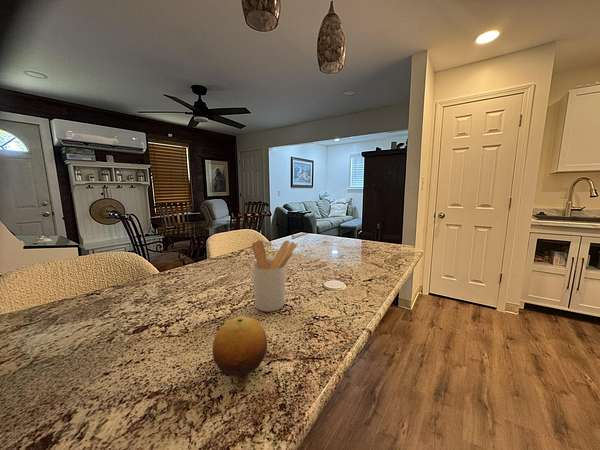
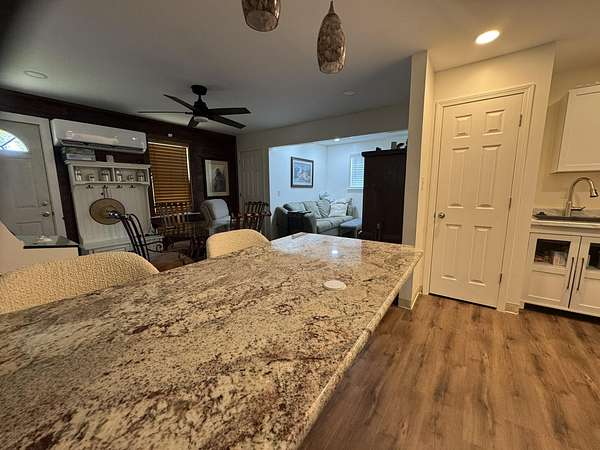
- utensil holder (276, 272)
- fruit (240, 345)
